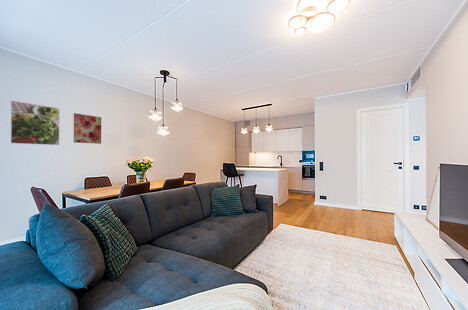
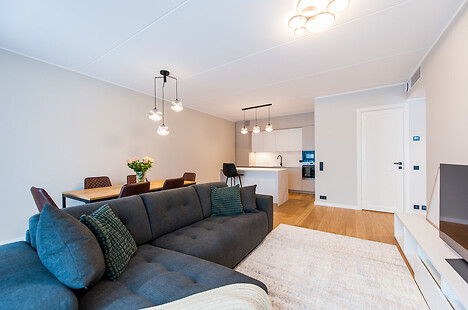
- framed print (36, 124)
- wall art (88, 129)
